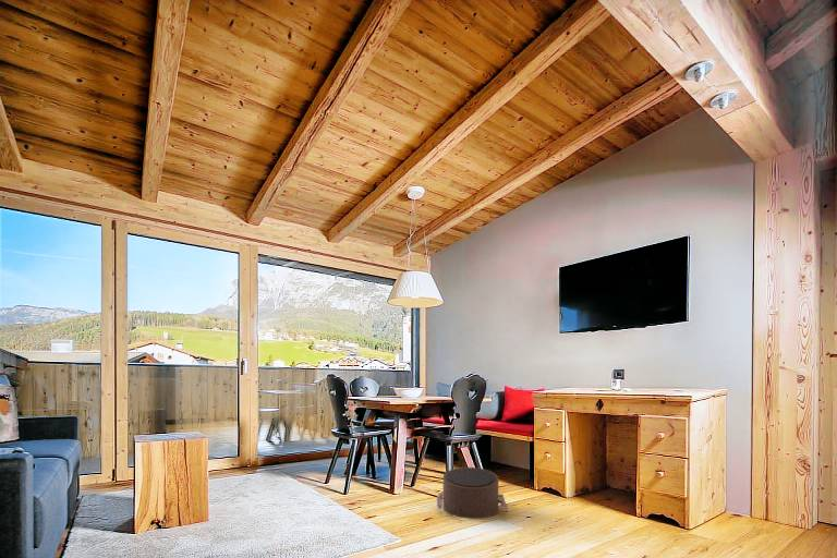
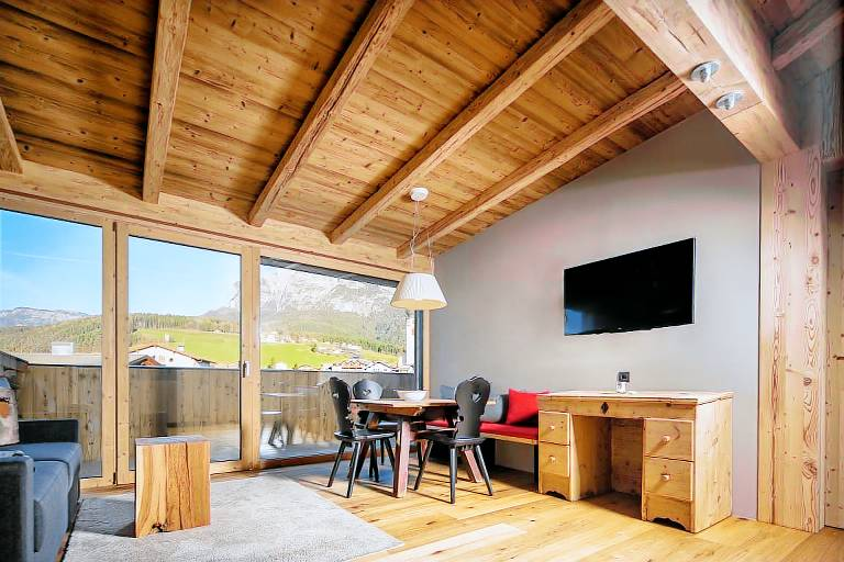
- pouf (470, 494)
